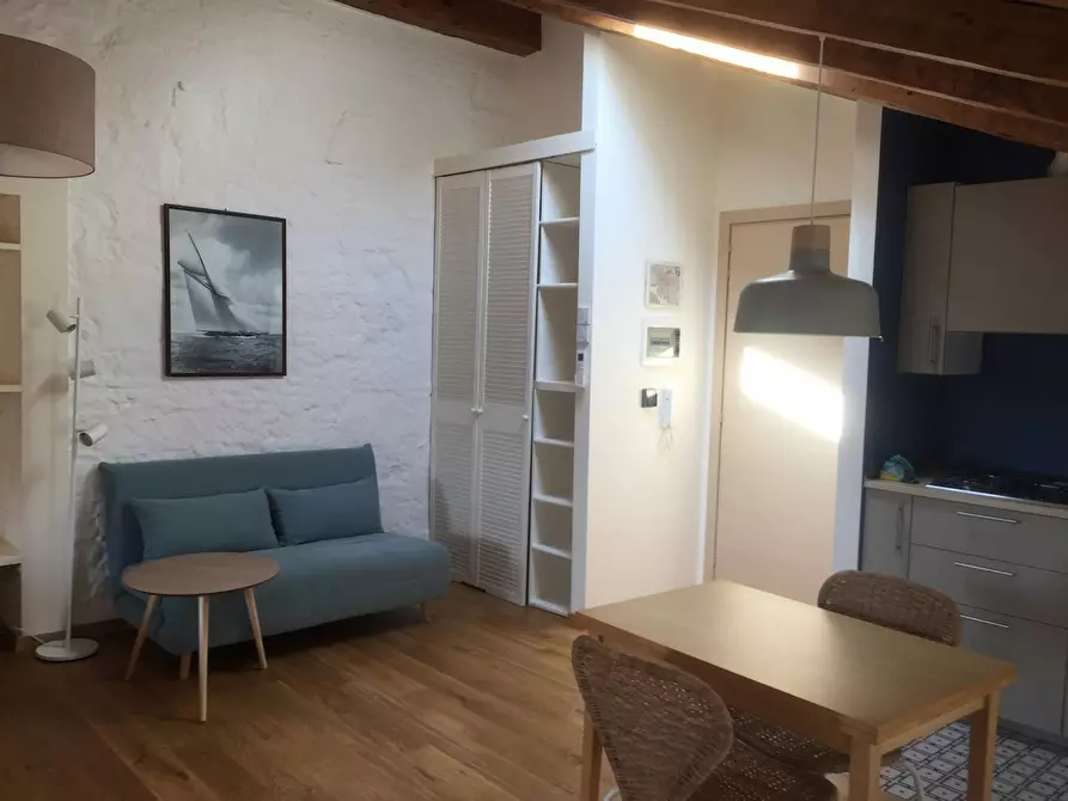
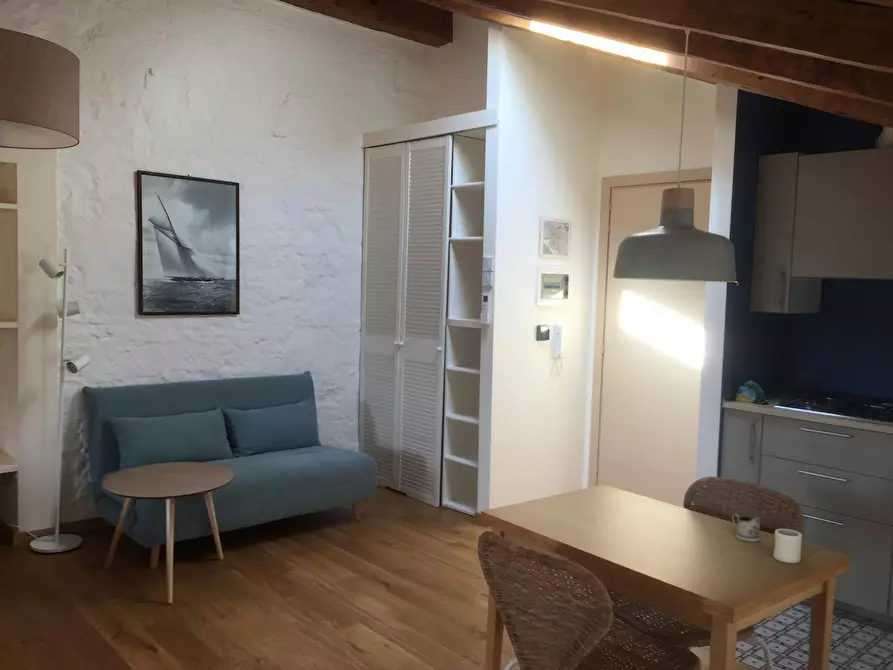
+ tea glass holder (745, 525)
+ cup (789, 544)
